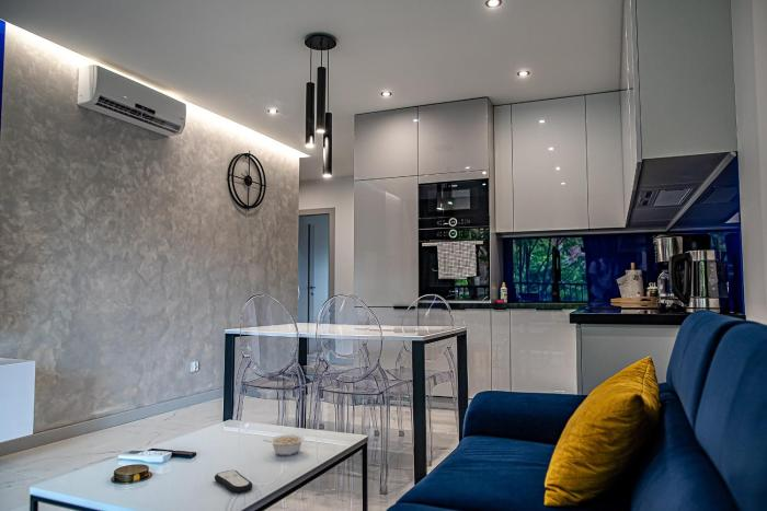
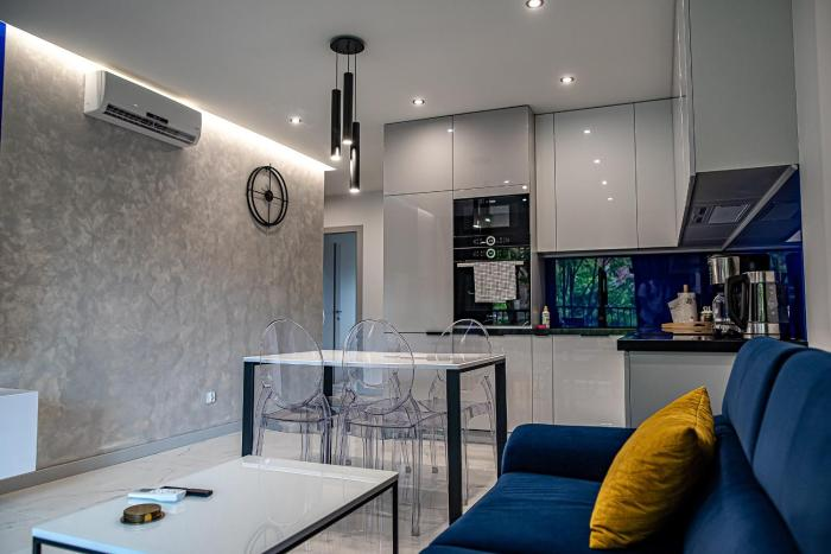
- legume (286, 444)
- remote control (233, 480)
